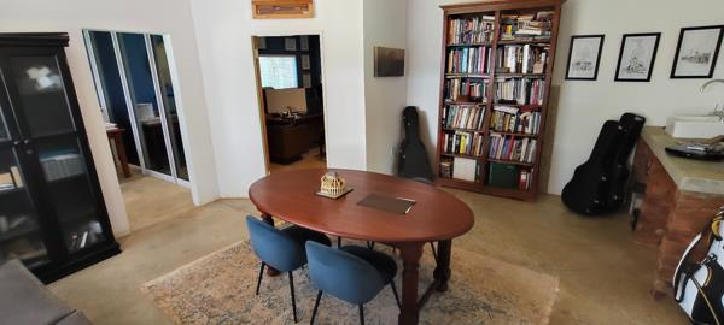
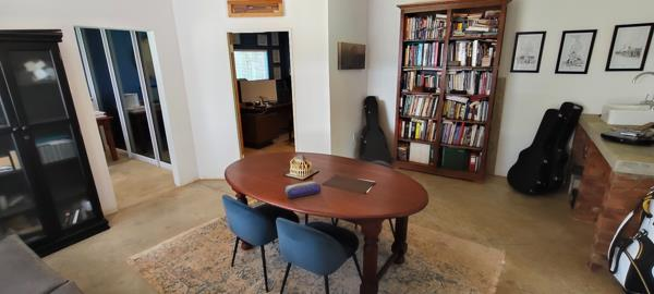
+ pencil case (303, 188)
